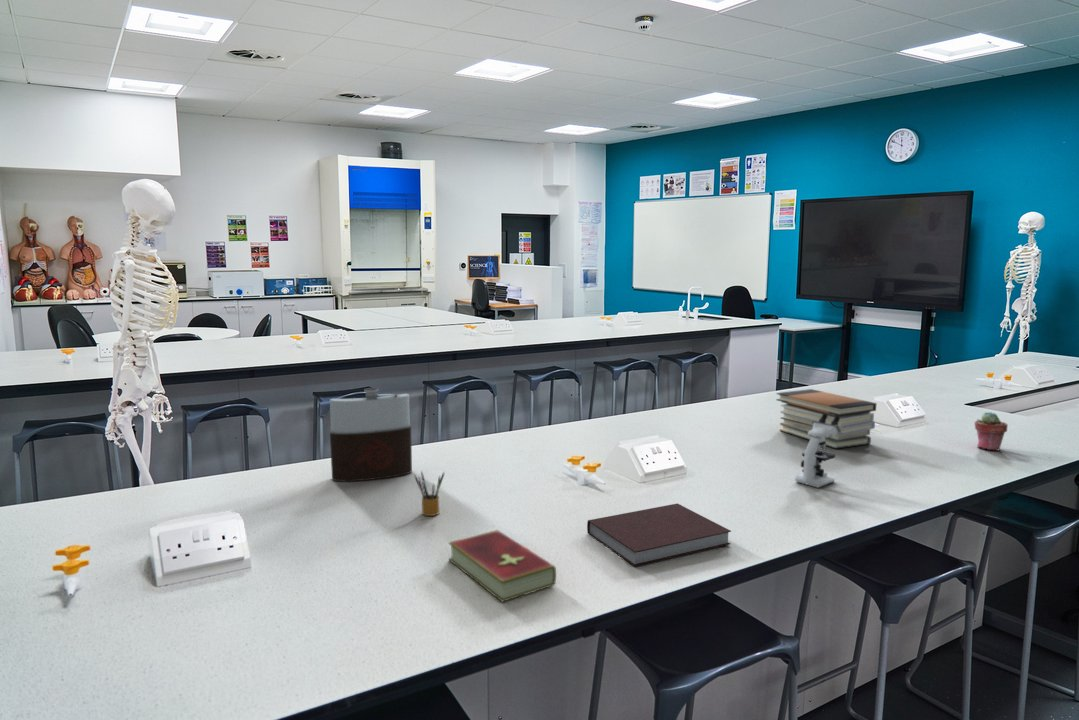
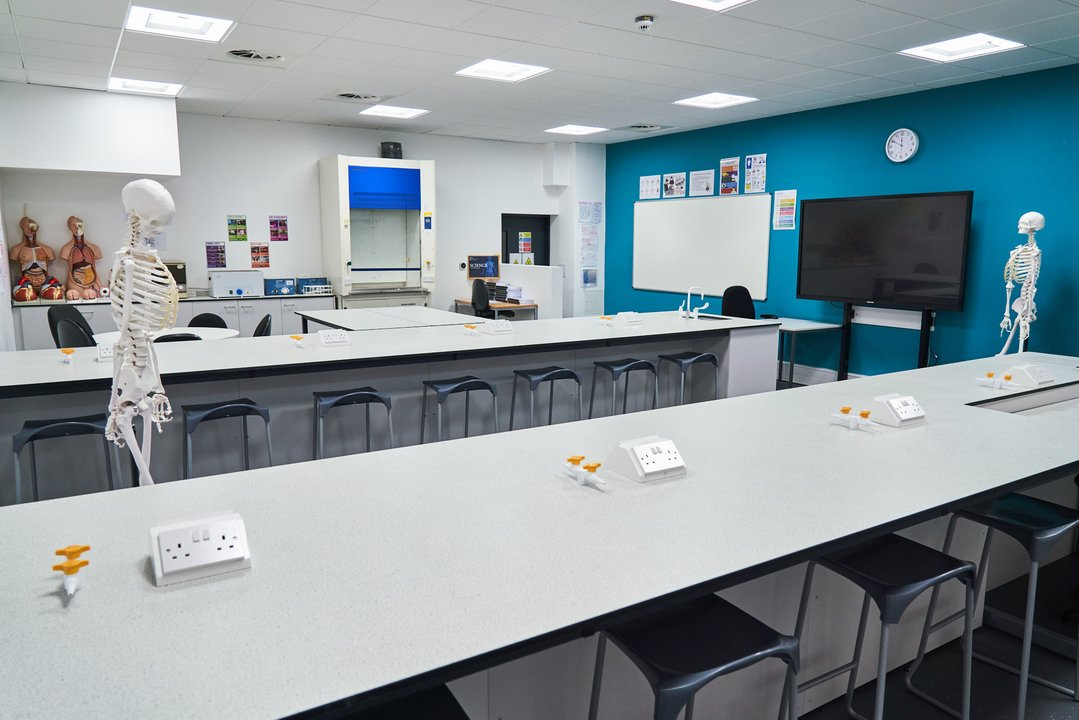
- microscope (819, 448)
- hardcover book (500, 561)
- flask (372, 432)
- book stack (826, 419)
- notebook (657, 531)
- pencil box (432, 492)
- potted succulent (990, 429)
